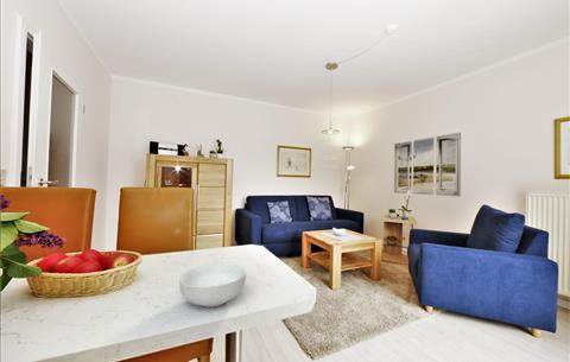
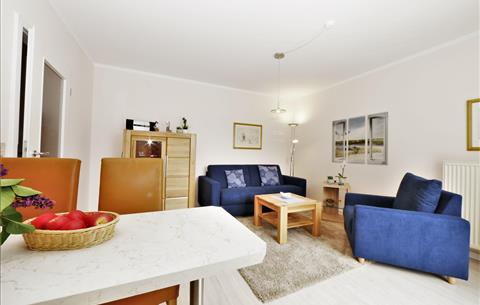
- cereal bowl (213, 286)
